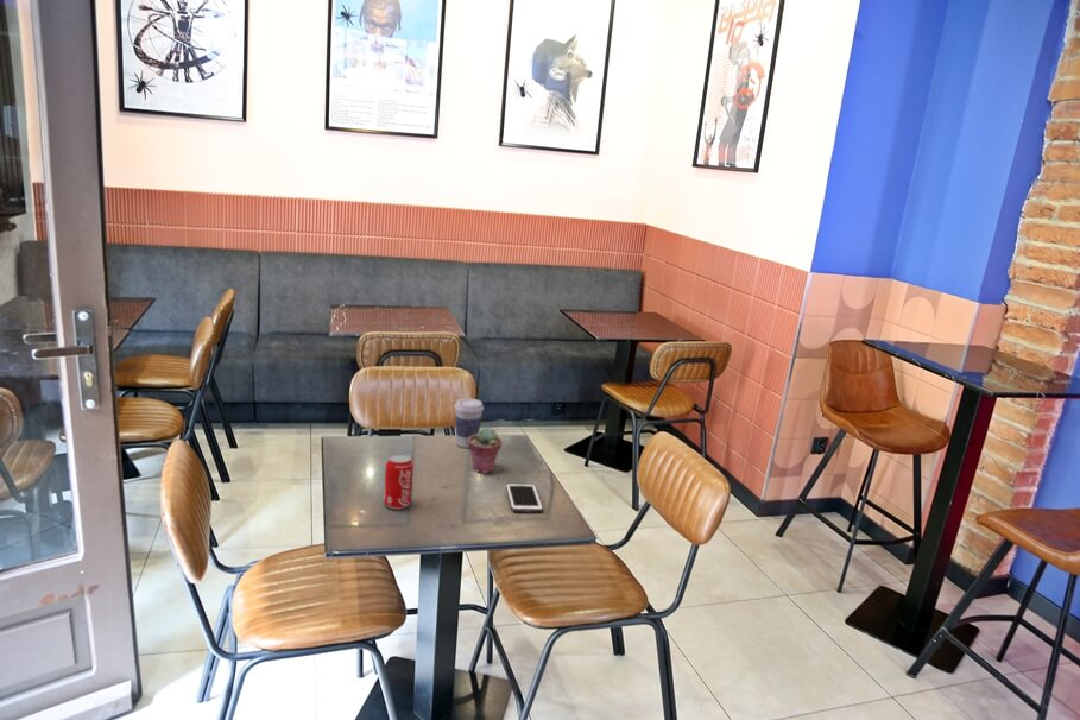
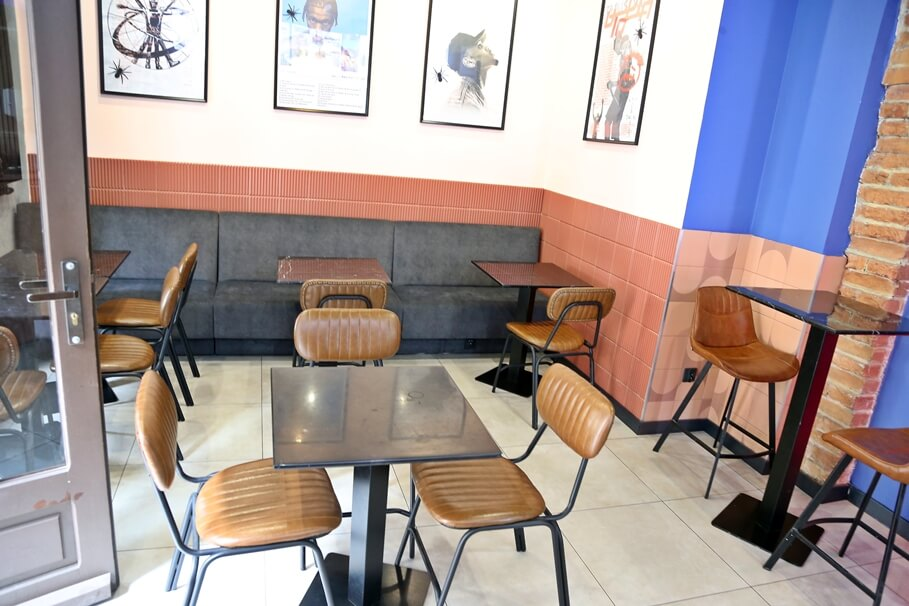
- coffee cup (467, 423)
- beverage can (398, 481)
- cell phone (523, 497)
- potted succulent (484, 448)
